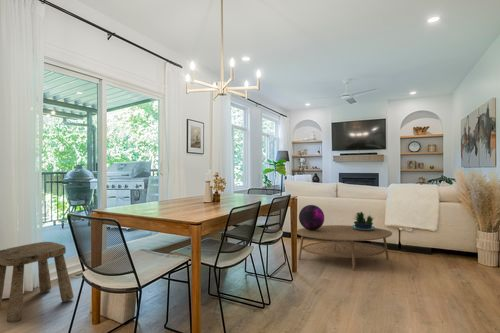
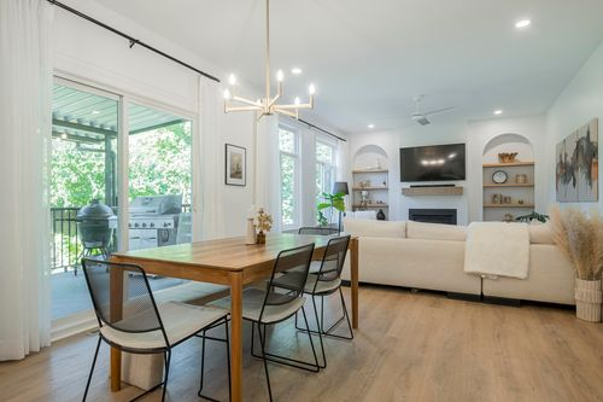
- decorative orb (311, 217)
- potted plant (361, 219)
- stool (38, 275)
- coffee table (343, 245)
